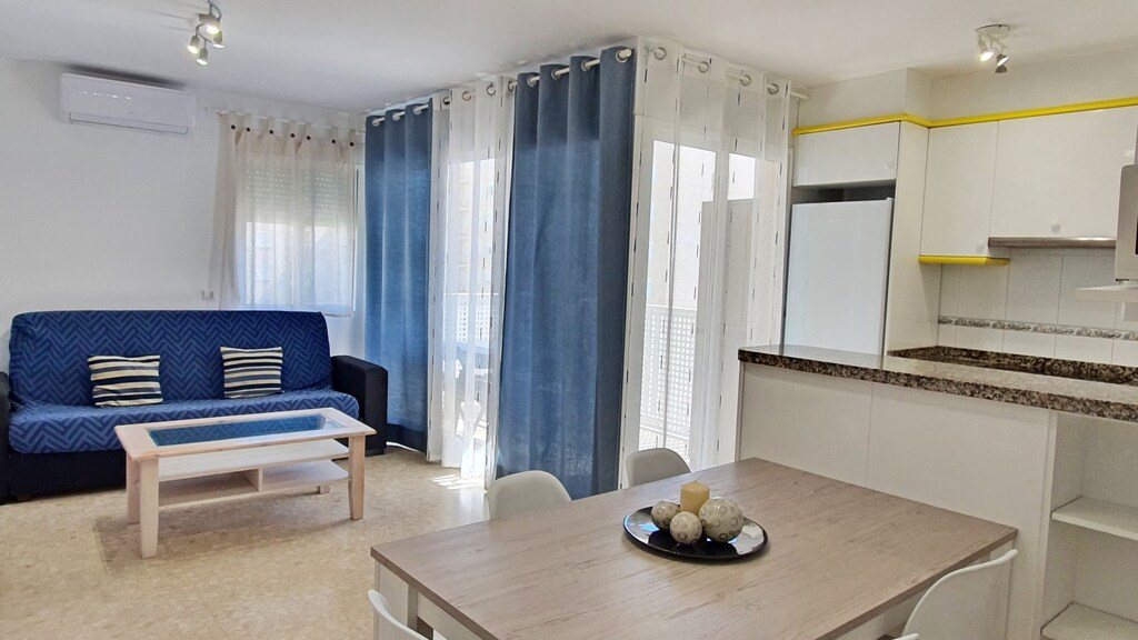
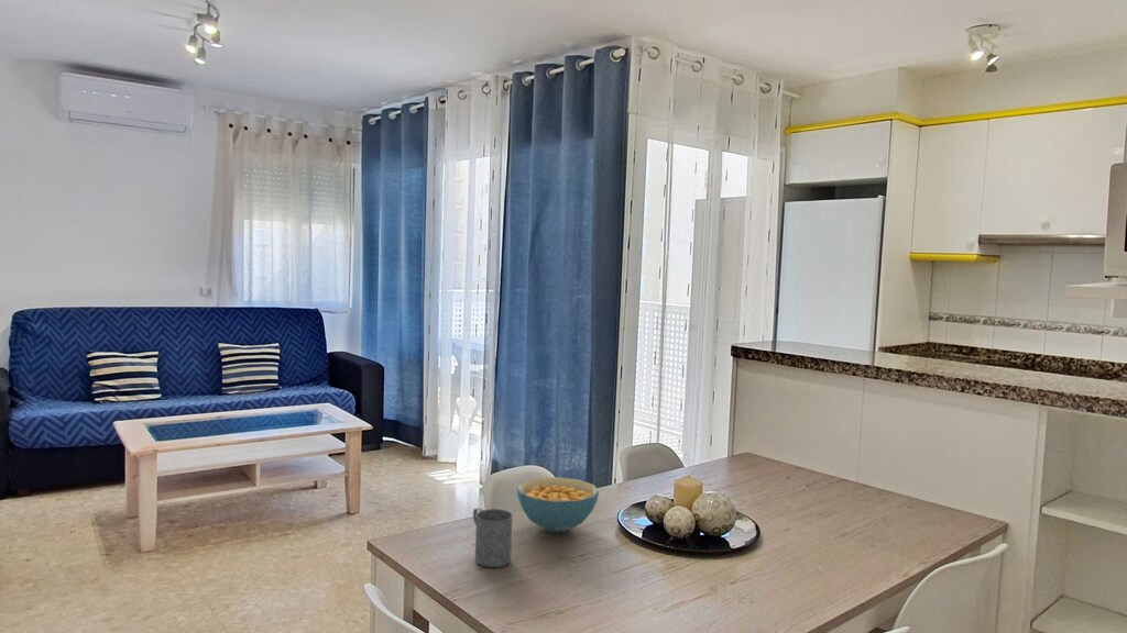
+ mug (489, 534)
+ cereal bowl (557, 508)
